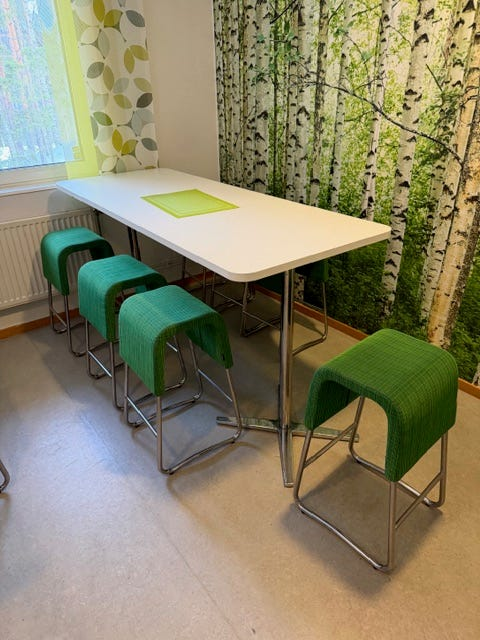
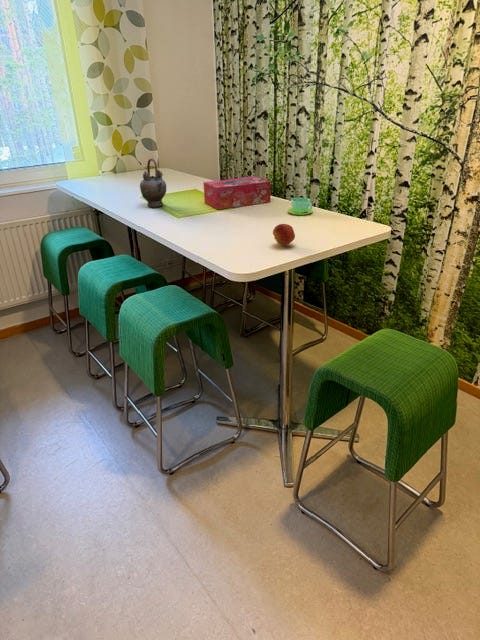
+ cup (300, 206)
+ fruit (283, 234)
+ tissue box (237, 192)
+ teapot (154, 183)
